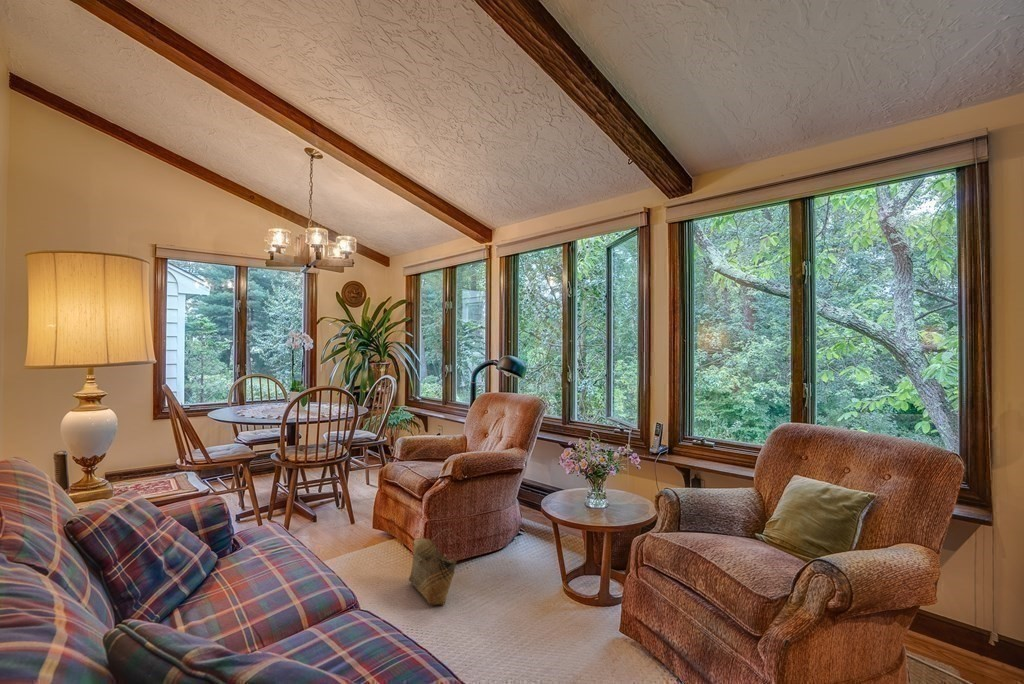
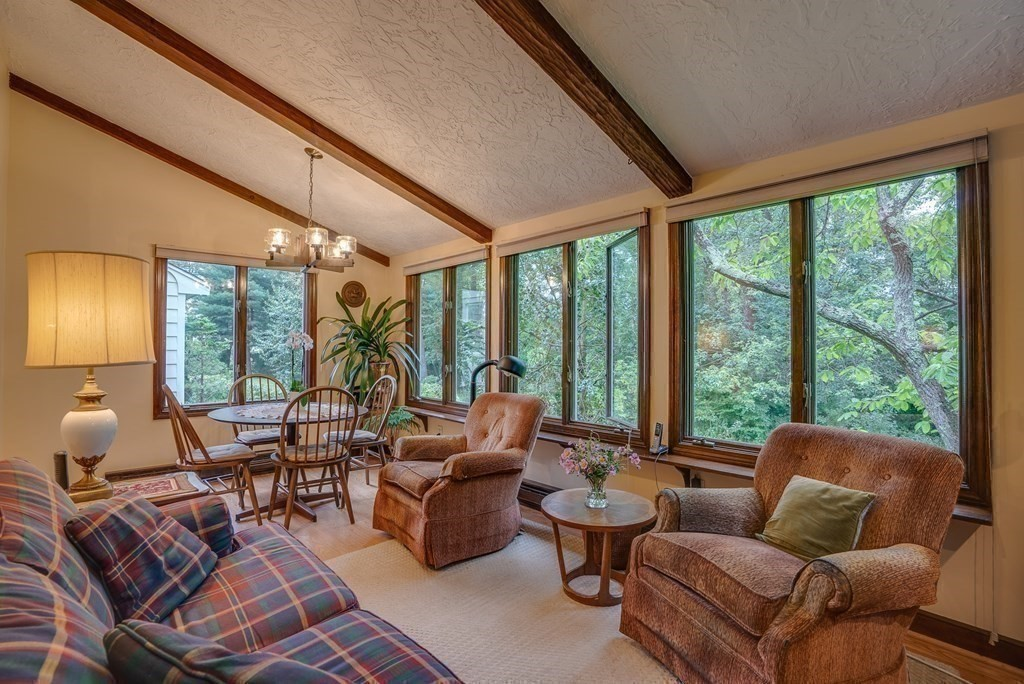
- basket (434, 560)
